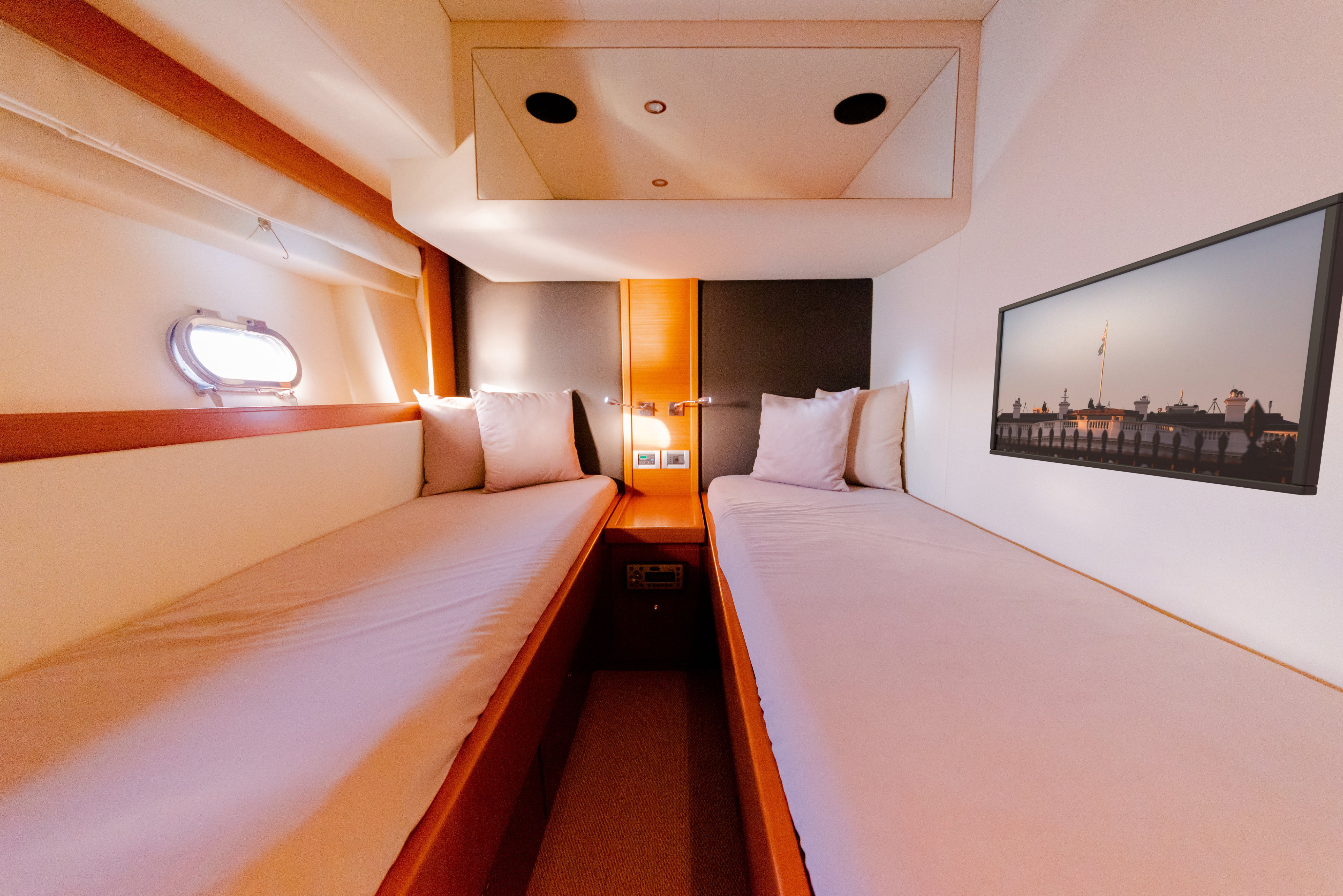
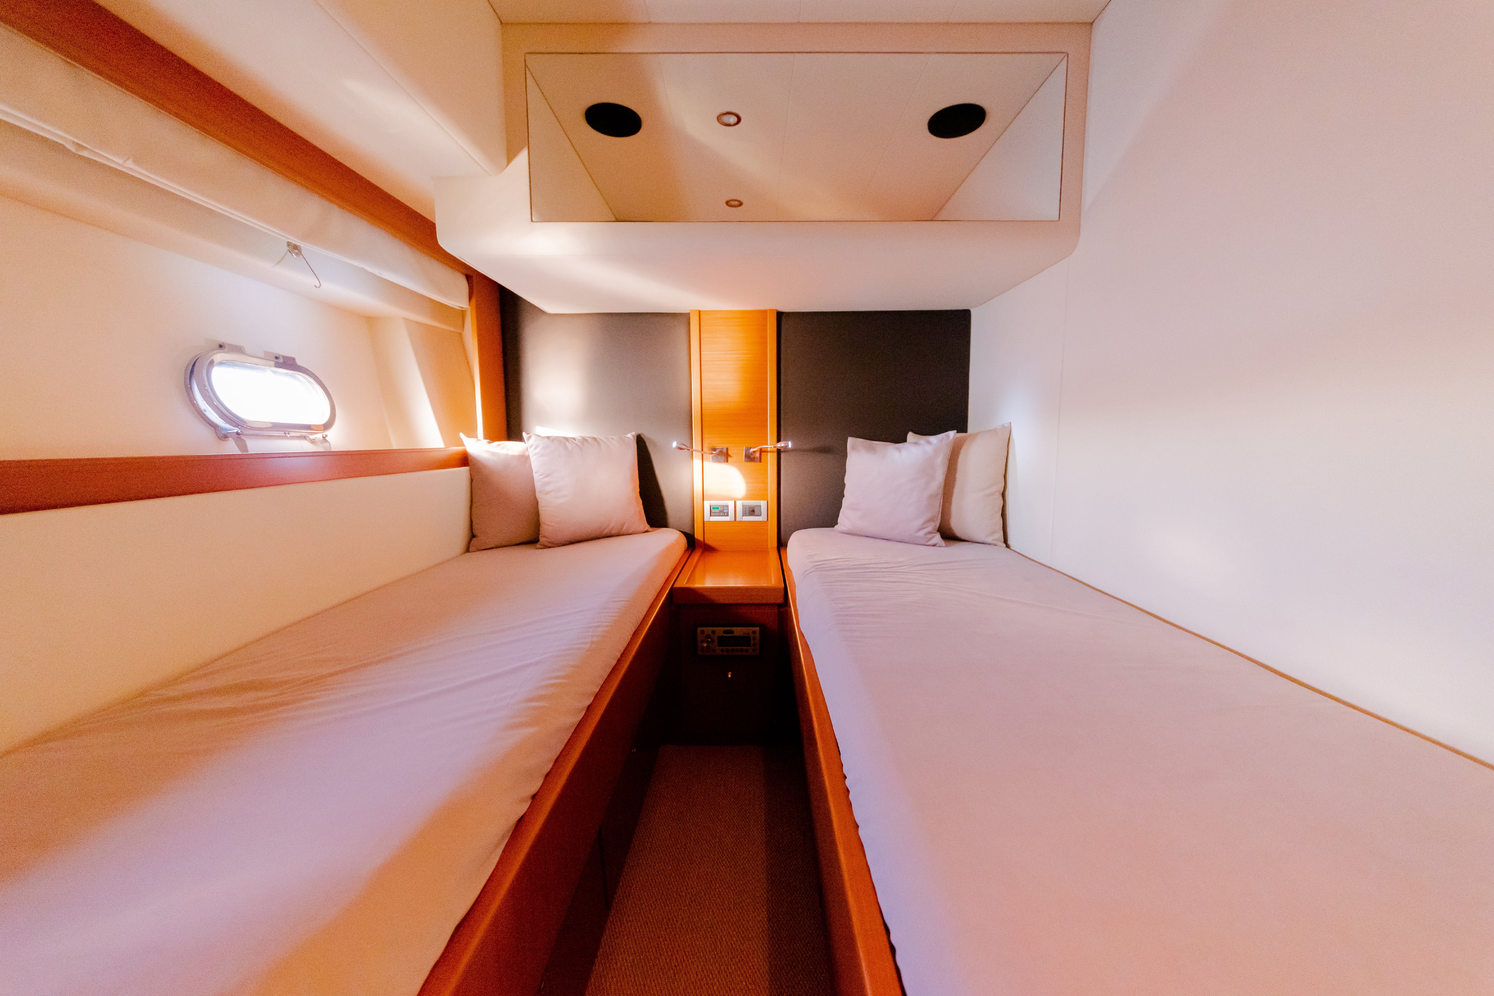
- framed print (1105, 371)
